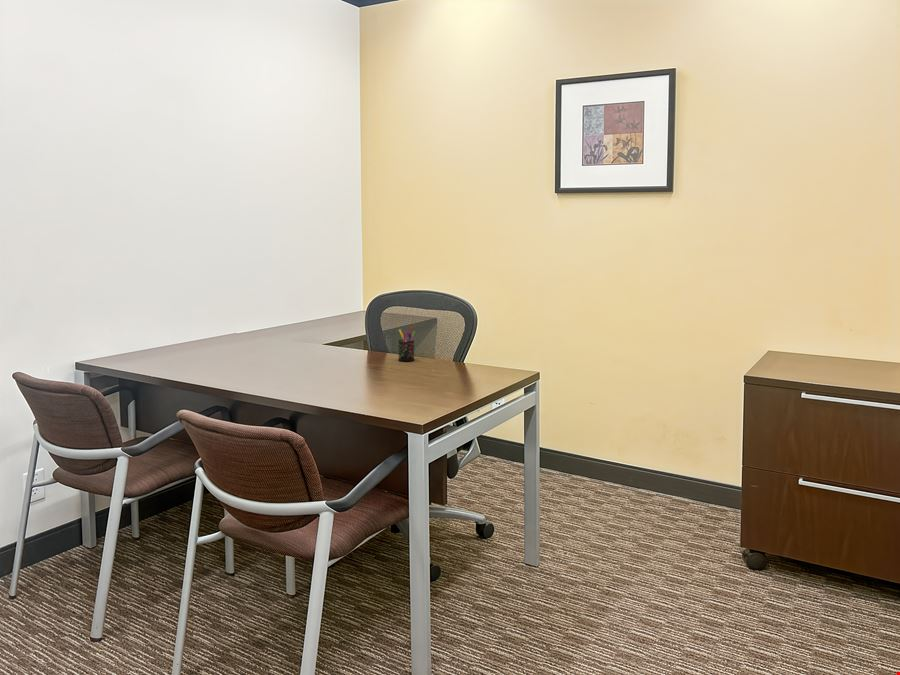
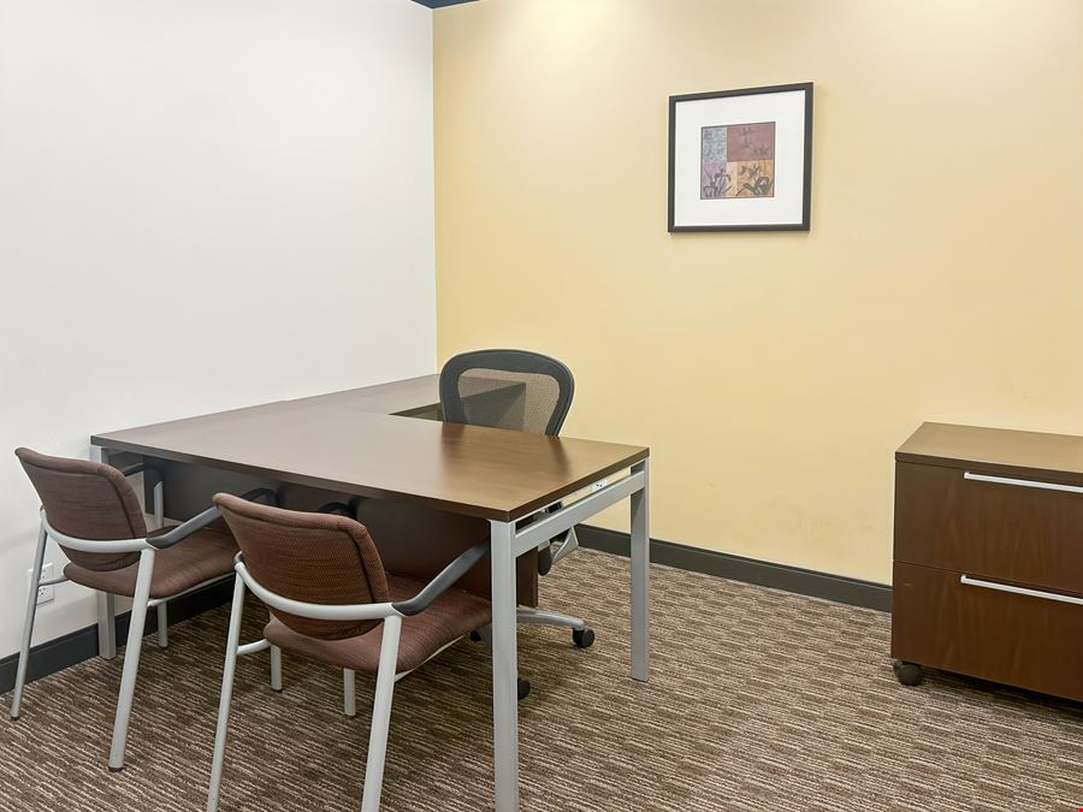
- pen holder (408, 343)
